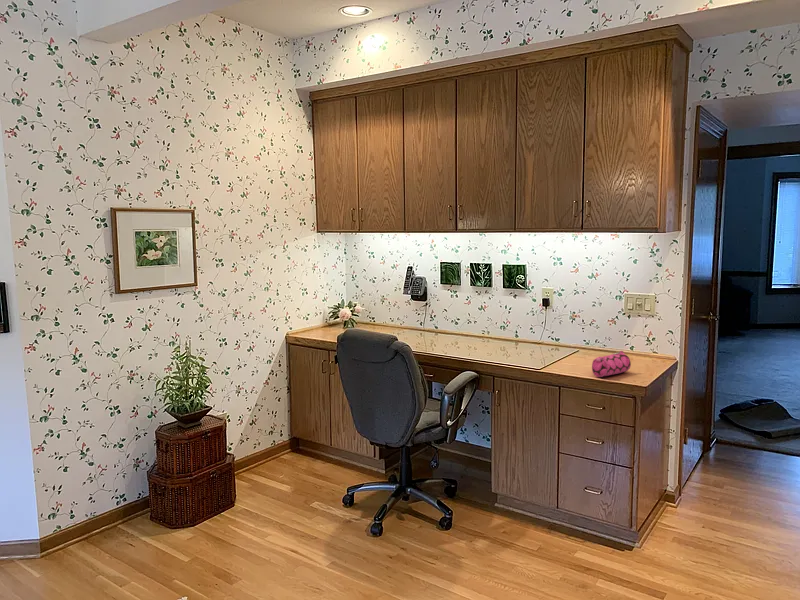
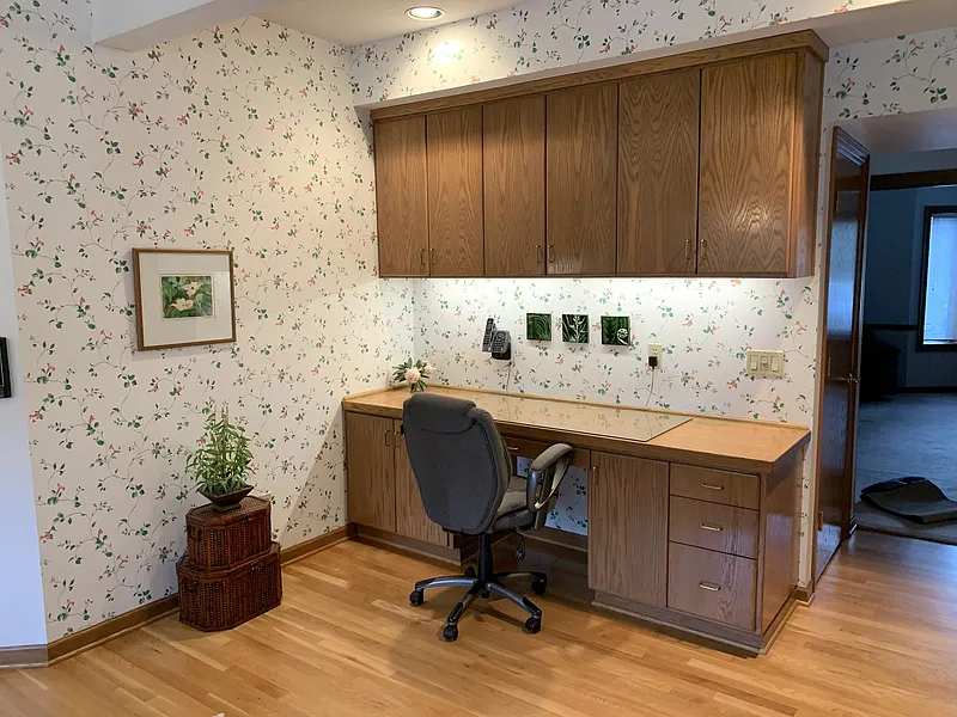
- pencil case (610, 363)
